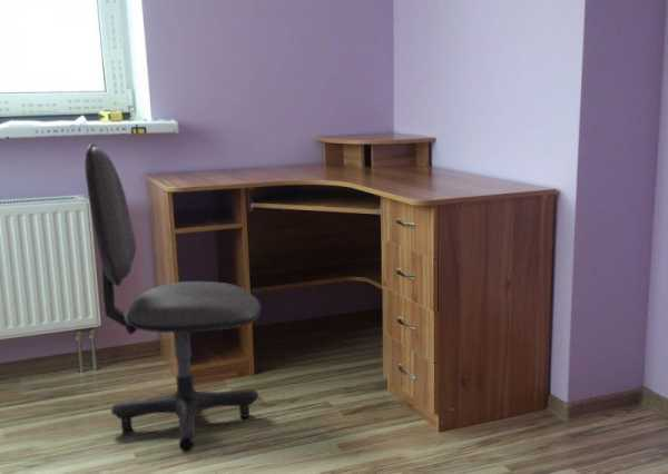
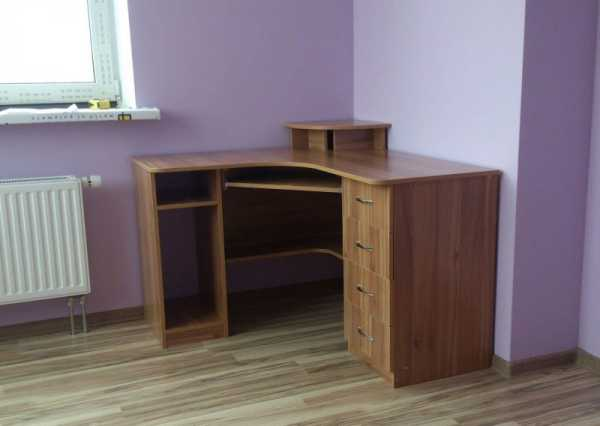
- office chair (180, 287)
